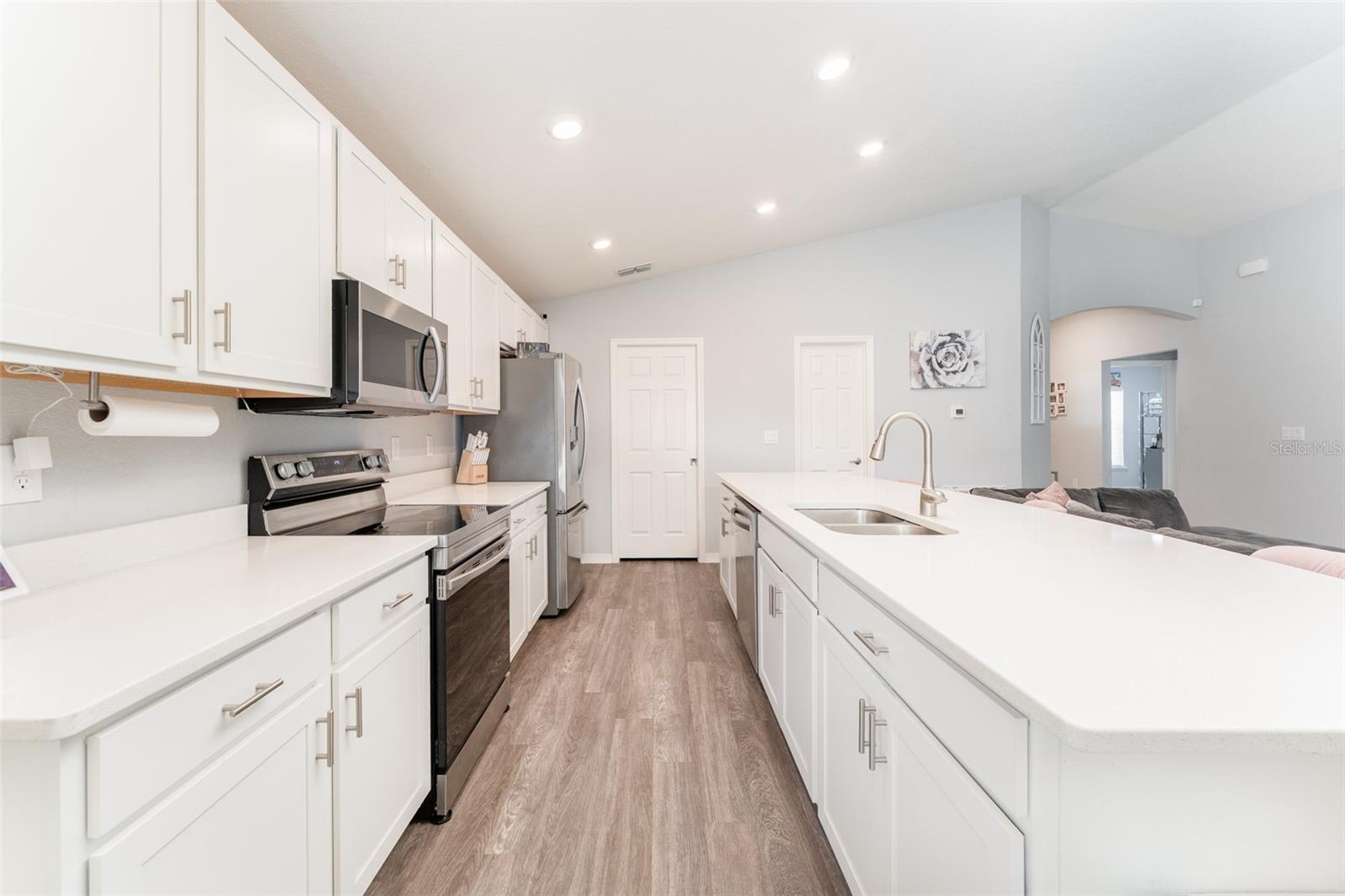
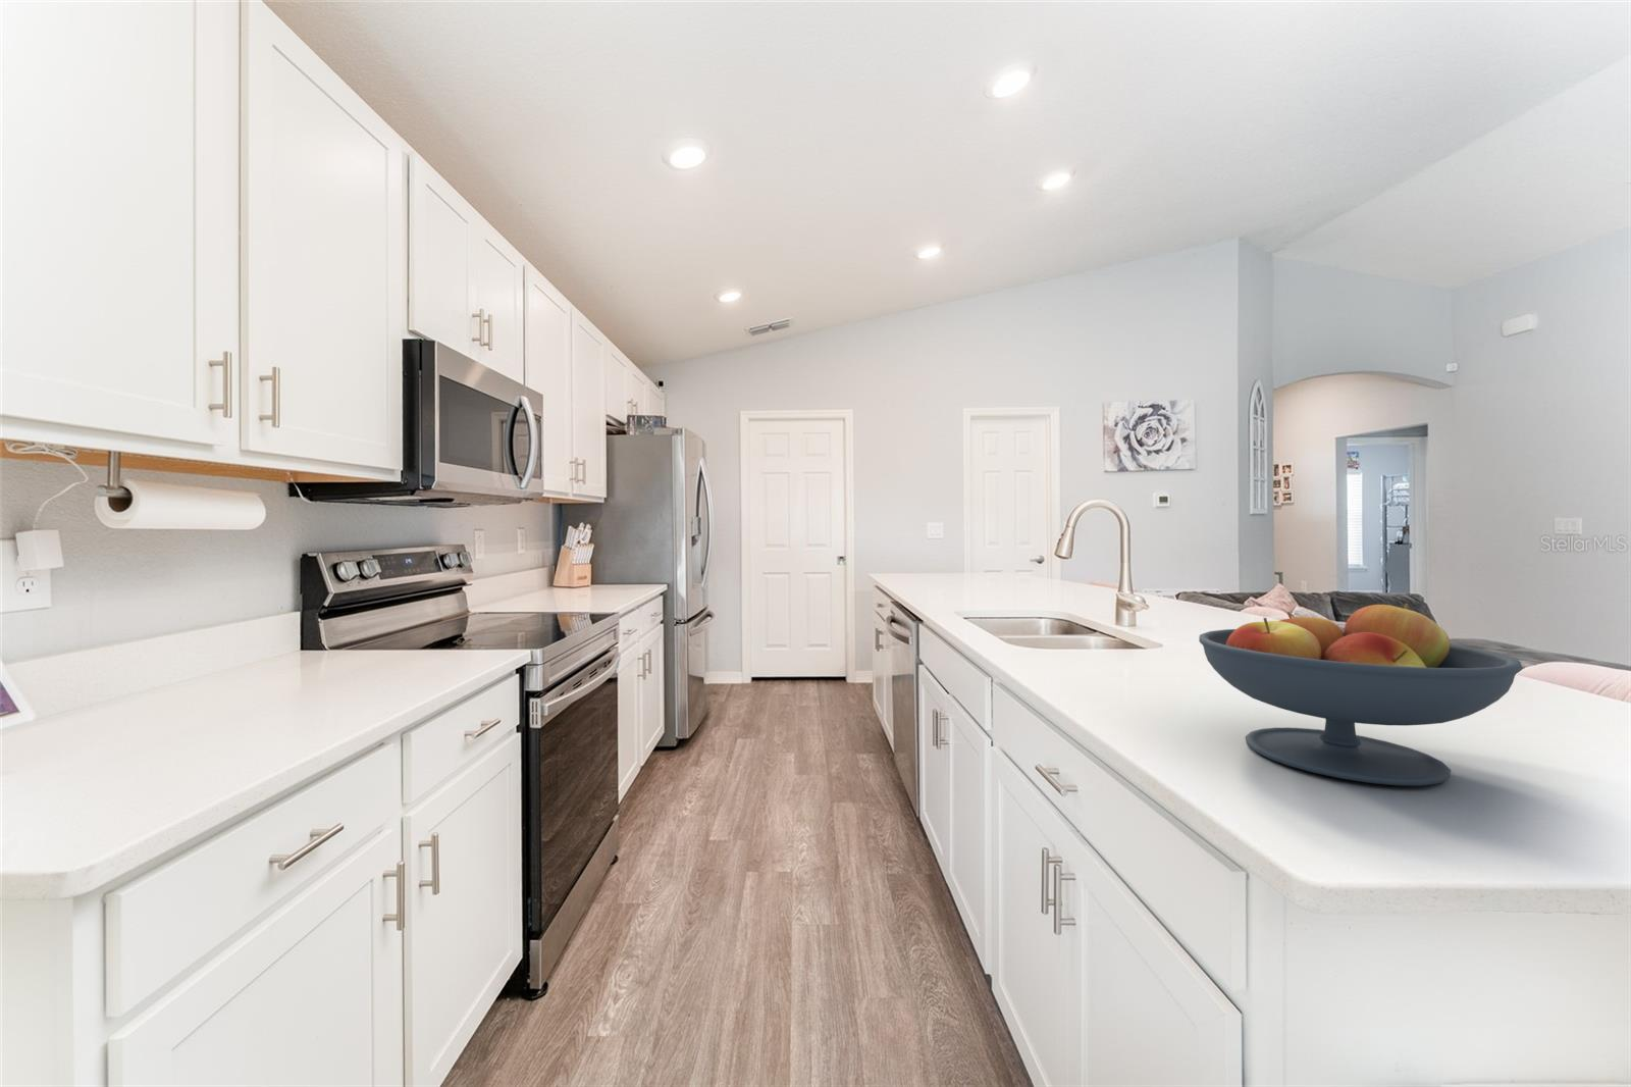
+ fruit bowl (1340, 681)
